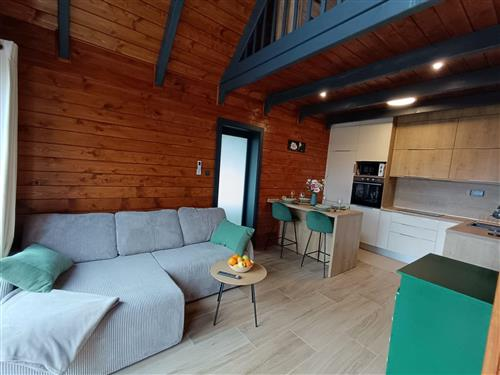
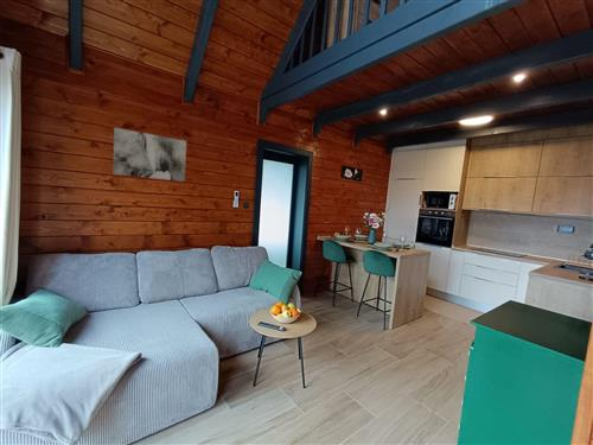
+ wall art (152, 157)
